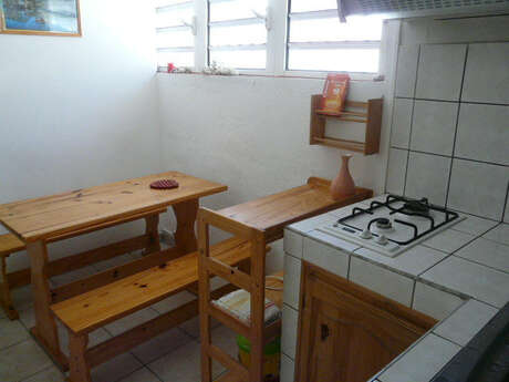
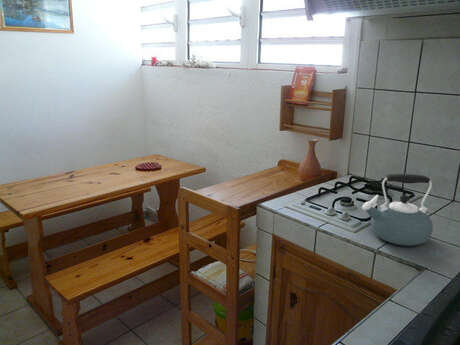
+ kettle (397, 206)
